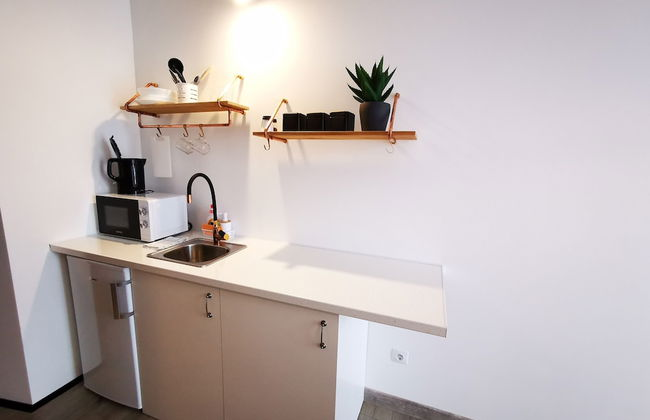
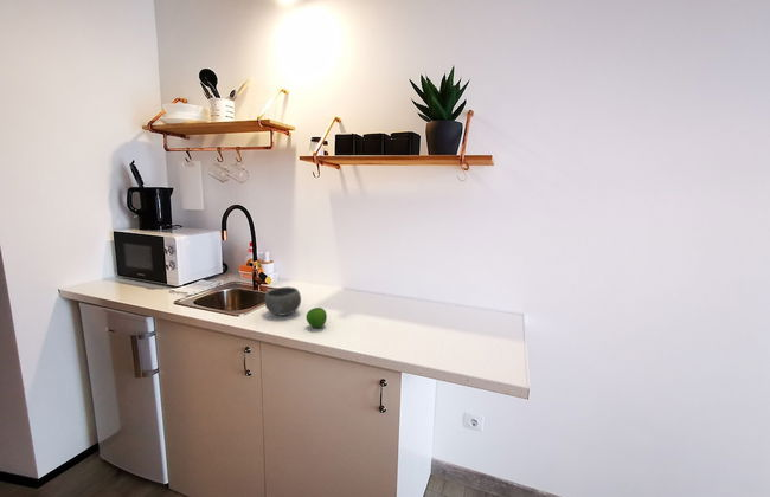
+ apple (316, 317)
+ bowl (283, 302)
